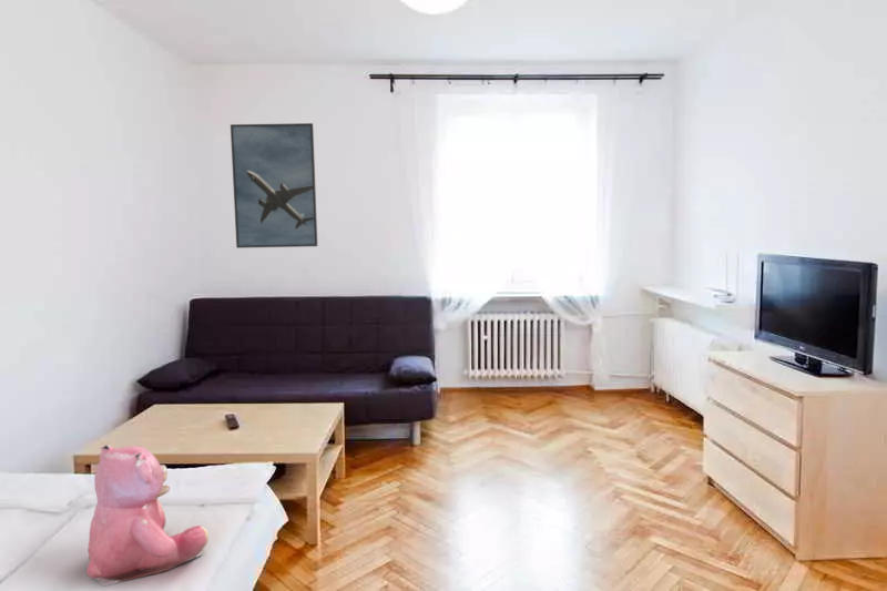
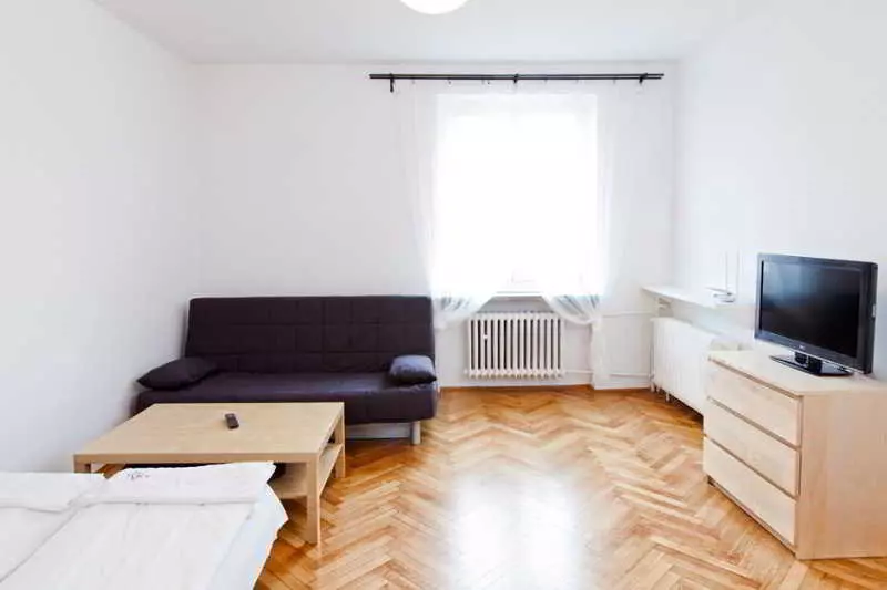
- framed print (274, 185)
- teddy bear (150, 499)
